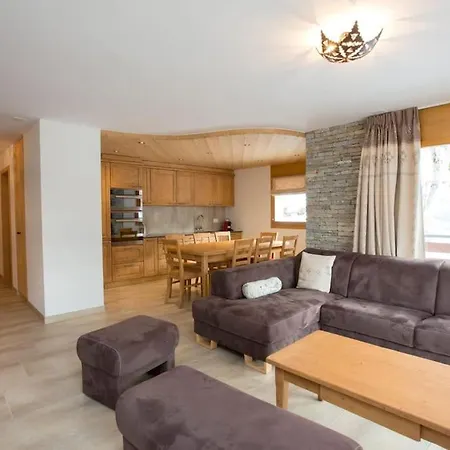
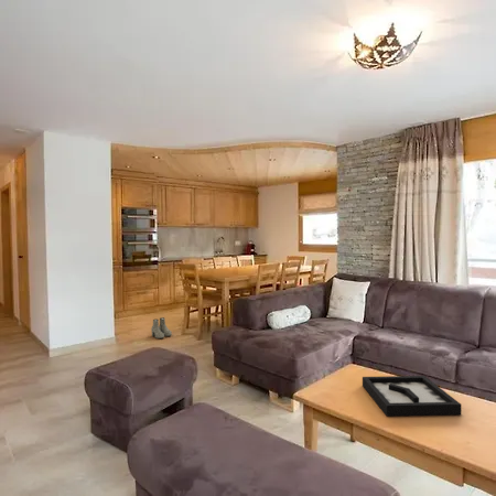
+ boots (161, 327)
+ decorative tray (407, 393)
